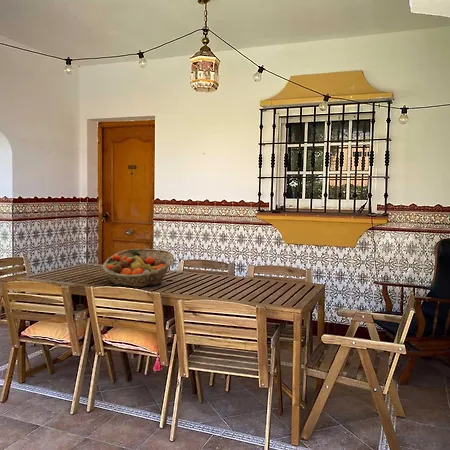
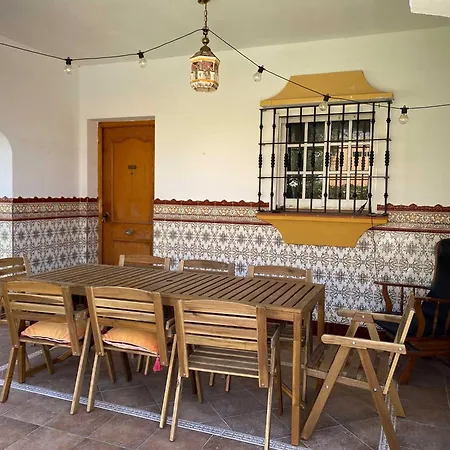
- fruit basket (138, 266)
